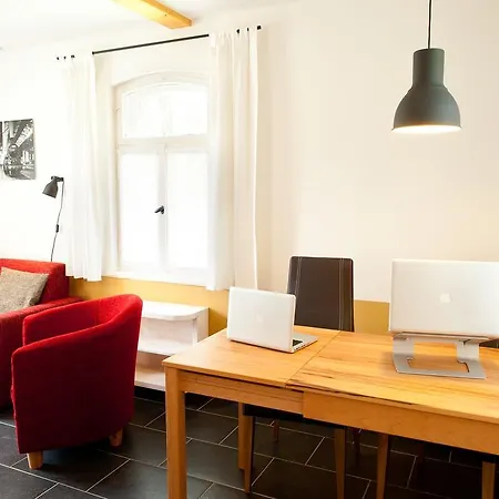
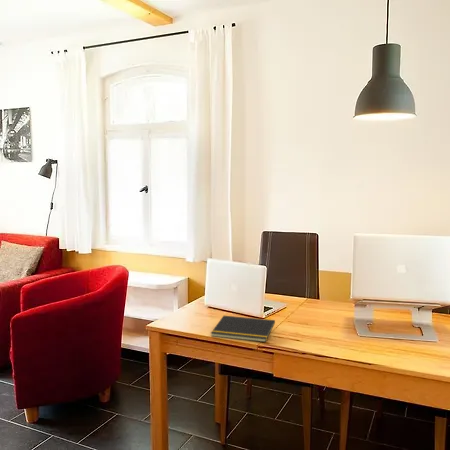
+ notepad (243, 328)
